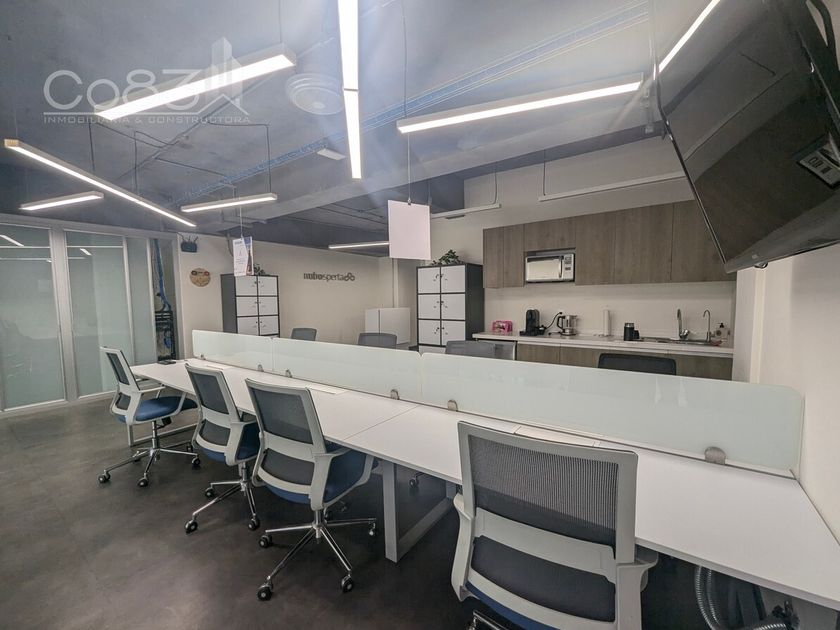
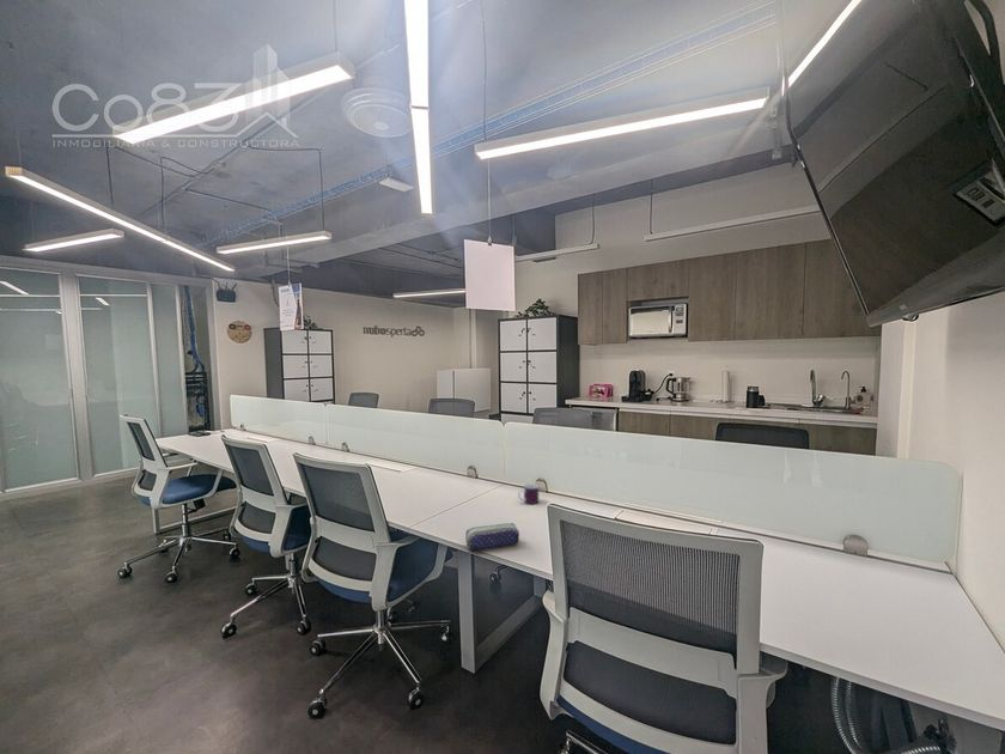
+ pencil case (492, 535)
+ mug (528, 494)
